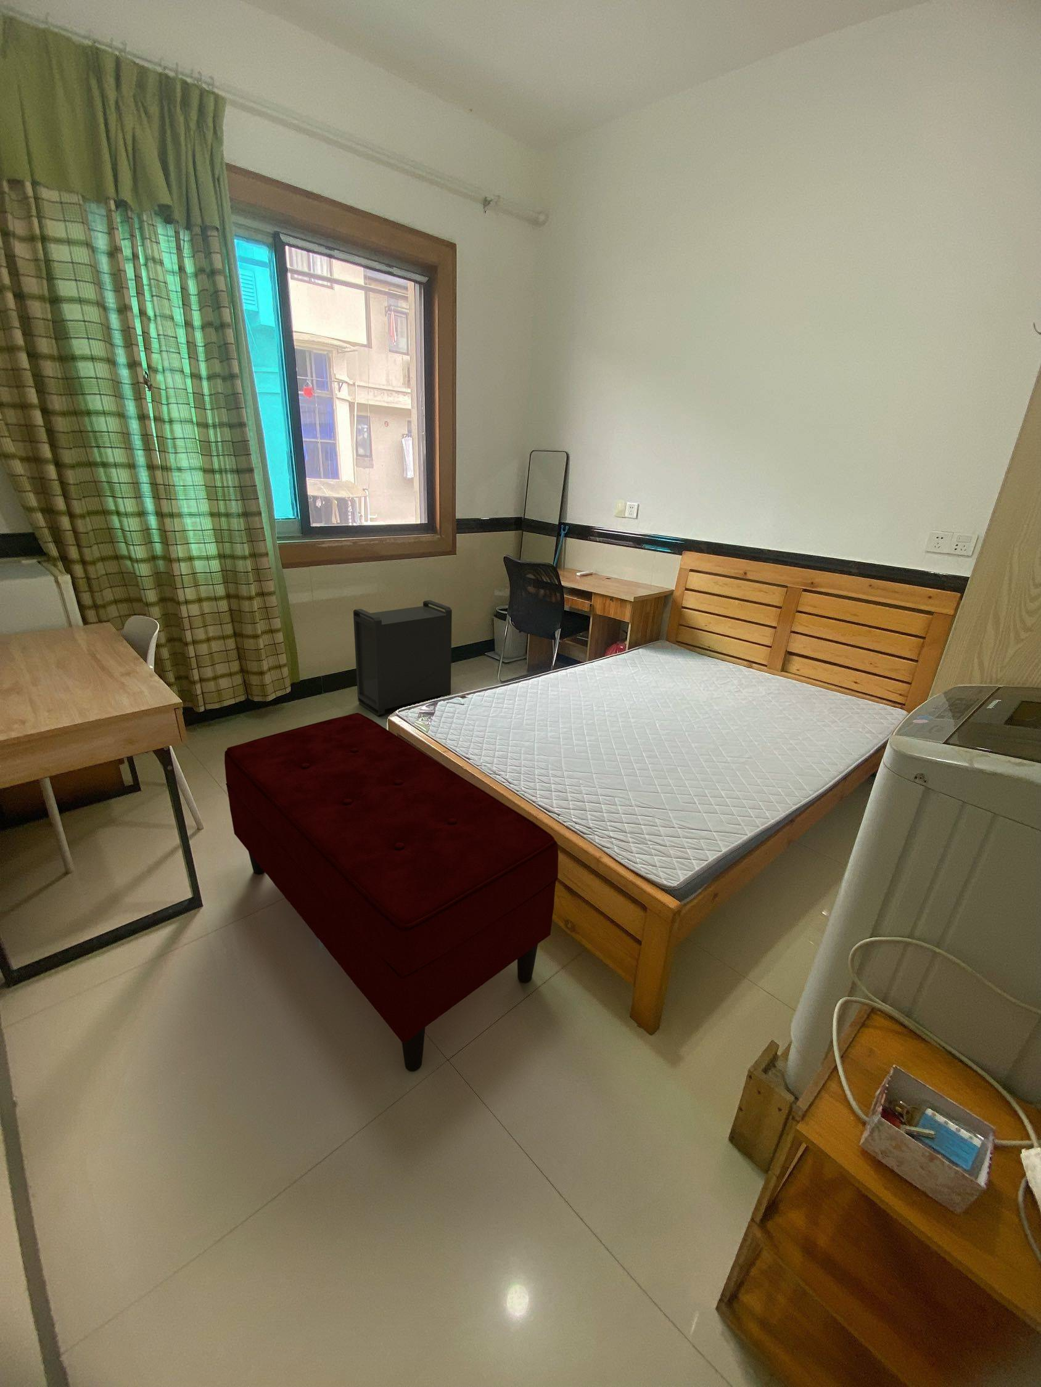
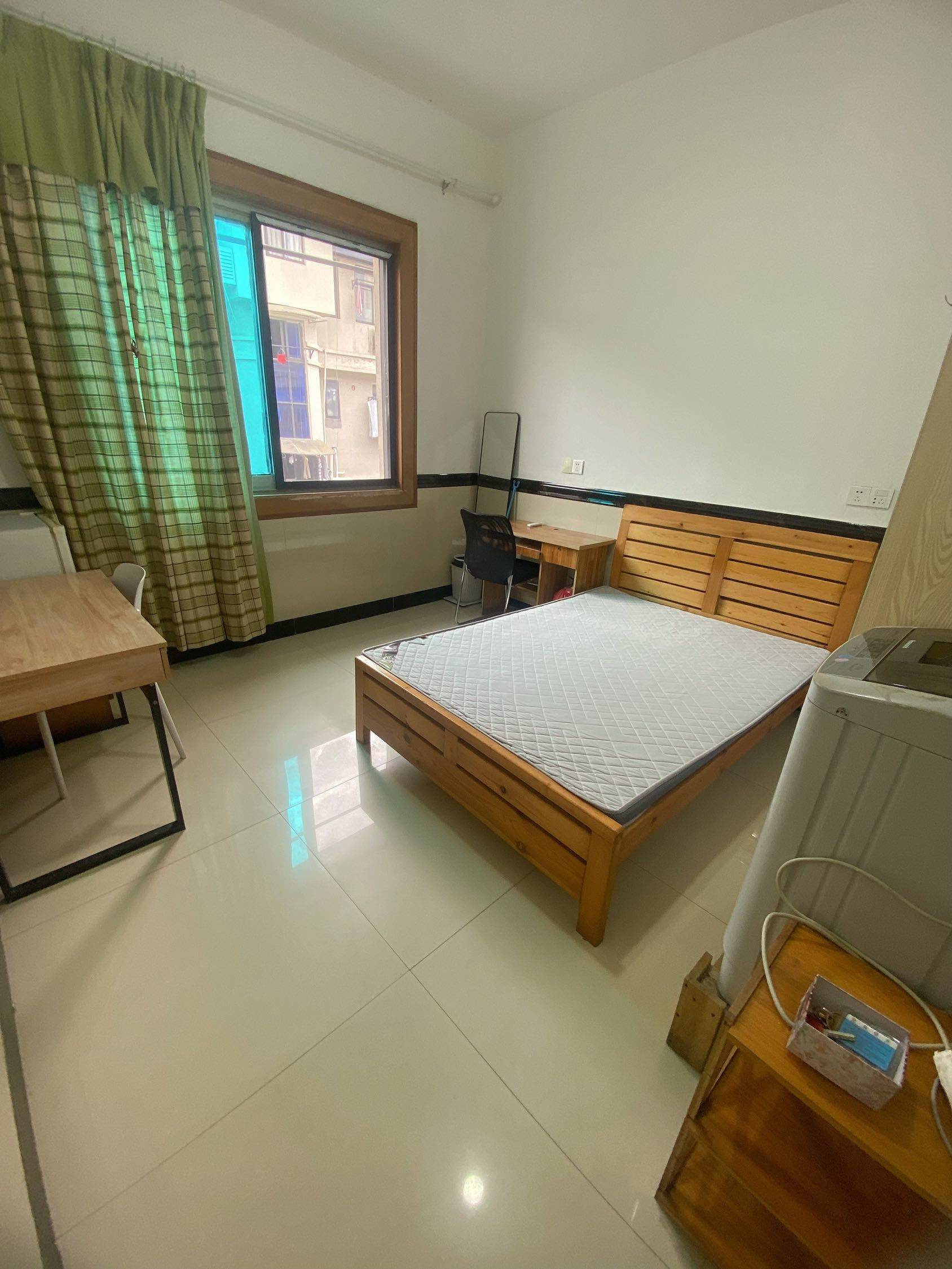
- bench (377, 856)
- storage bin (405, 656)
